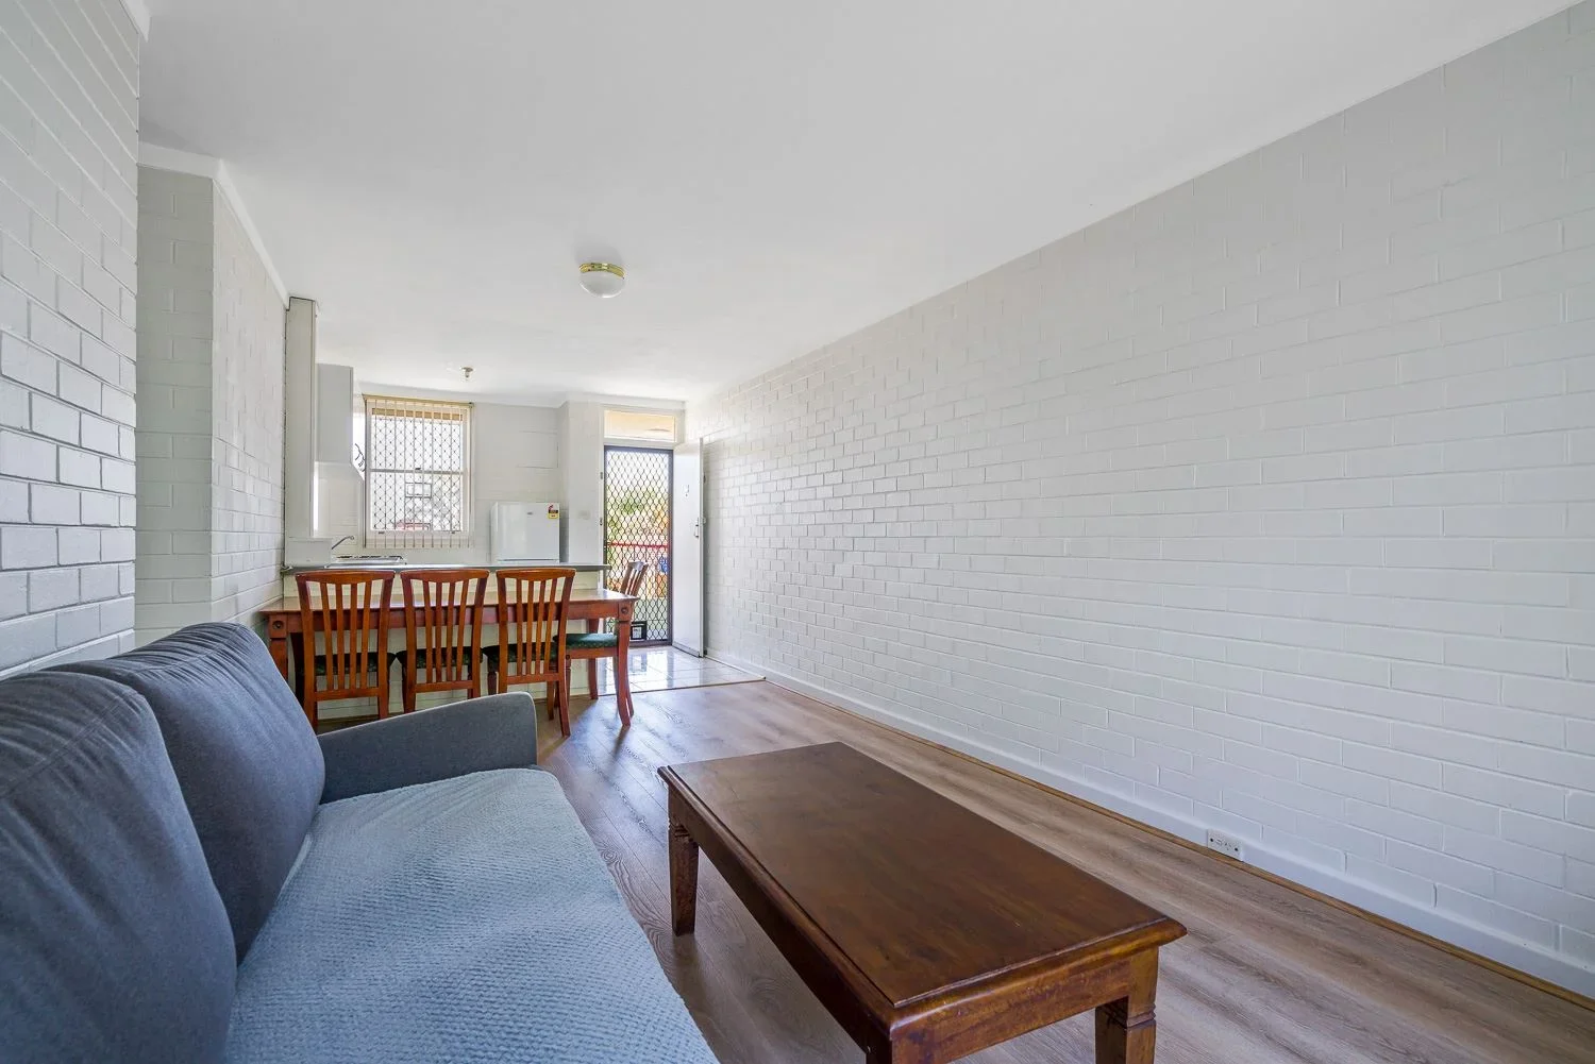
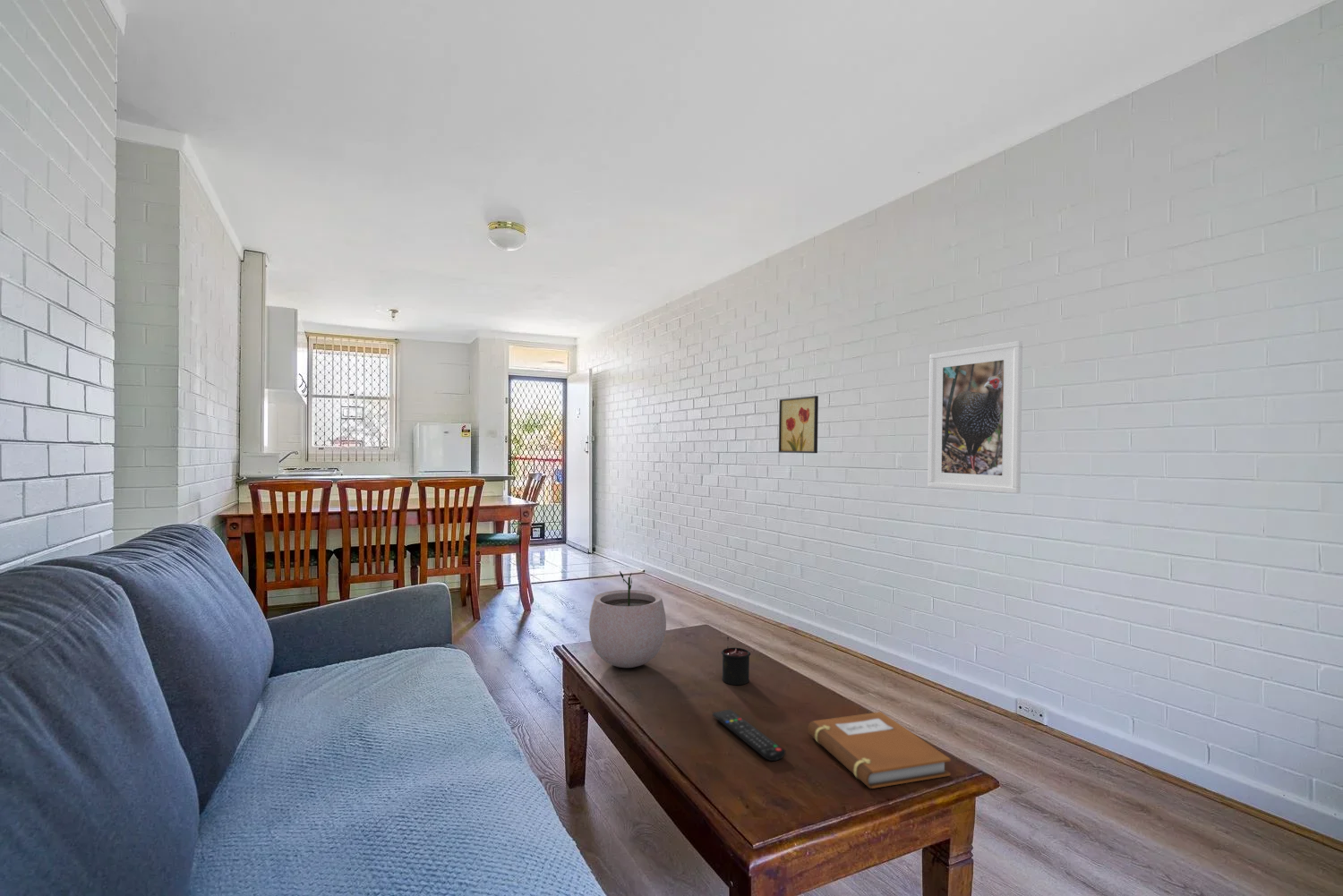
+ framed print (971, 419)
+ wall art (798, 425)
+ notebook (872, 745)
+ remote control (747, 733)
+ plant pot (628, 616)
+ candle (735, 659)
